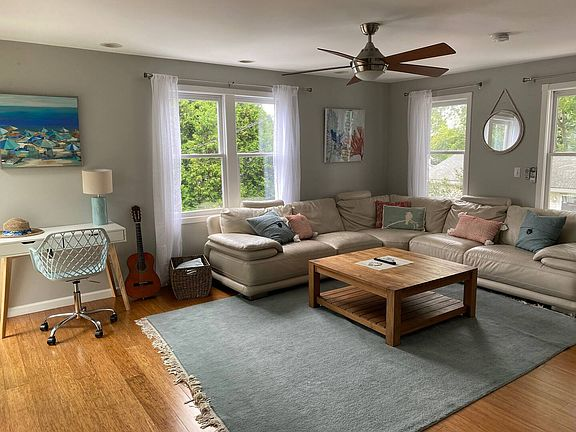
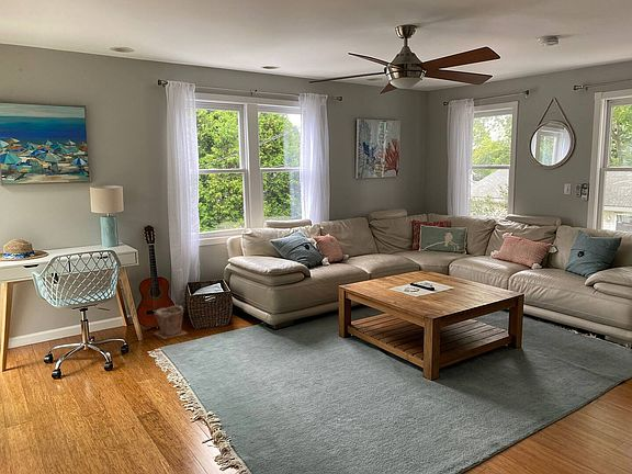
+ plant pot (170, 320)
